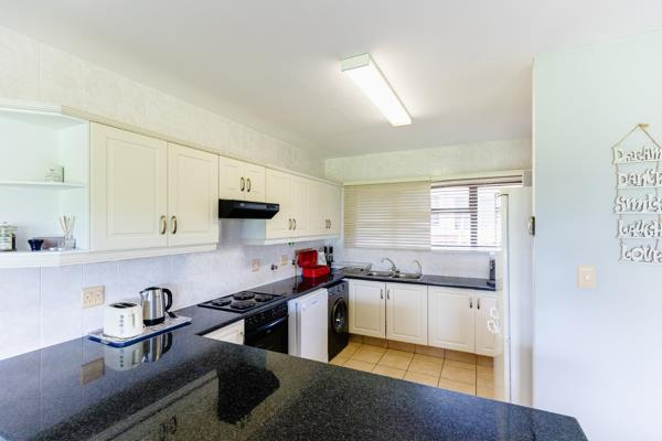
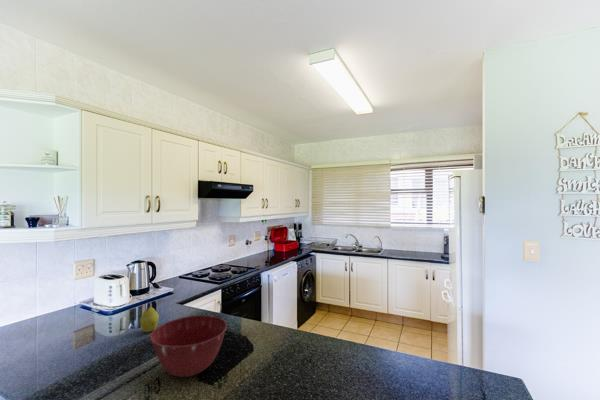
+ fruit (149, 319)
+ mixing bowl (190, 347)
